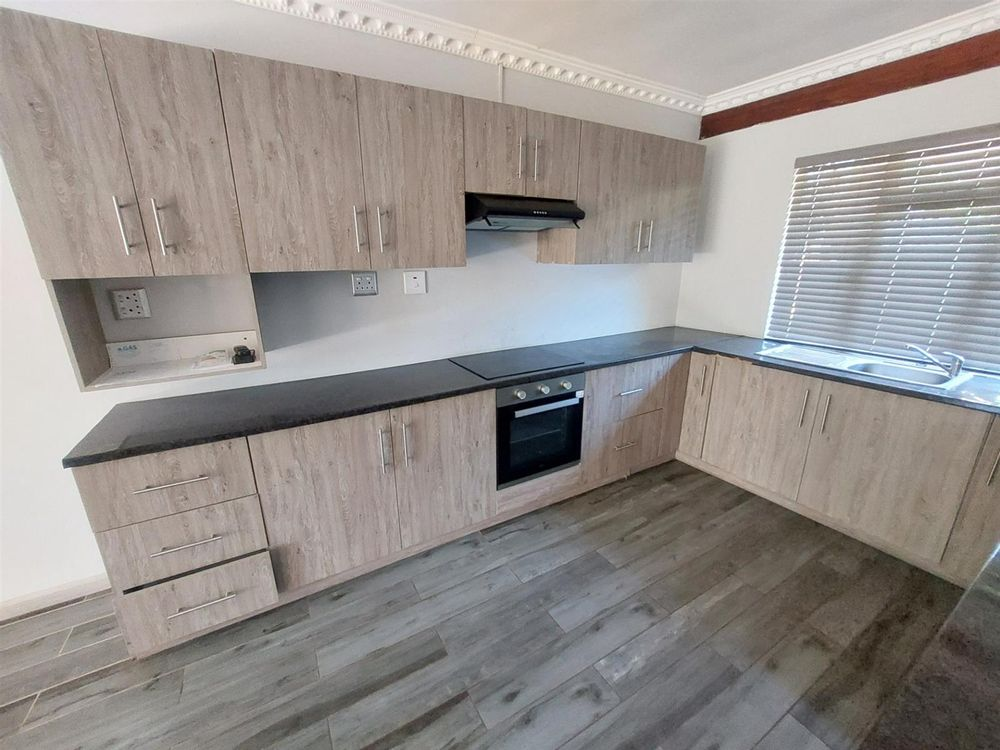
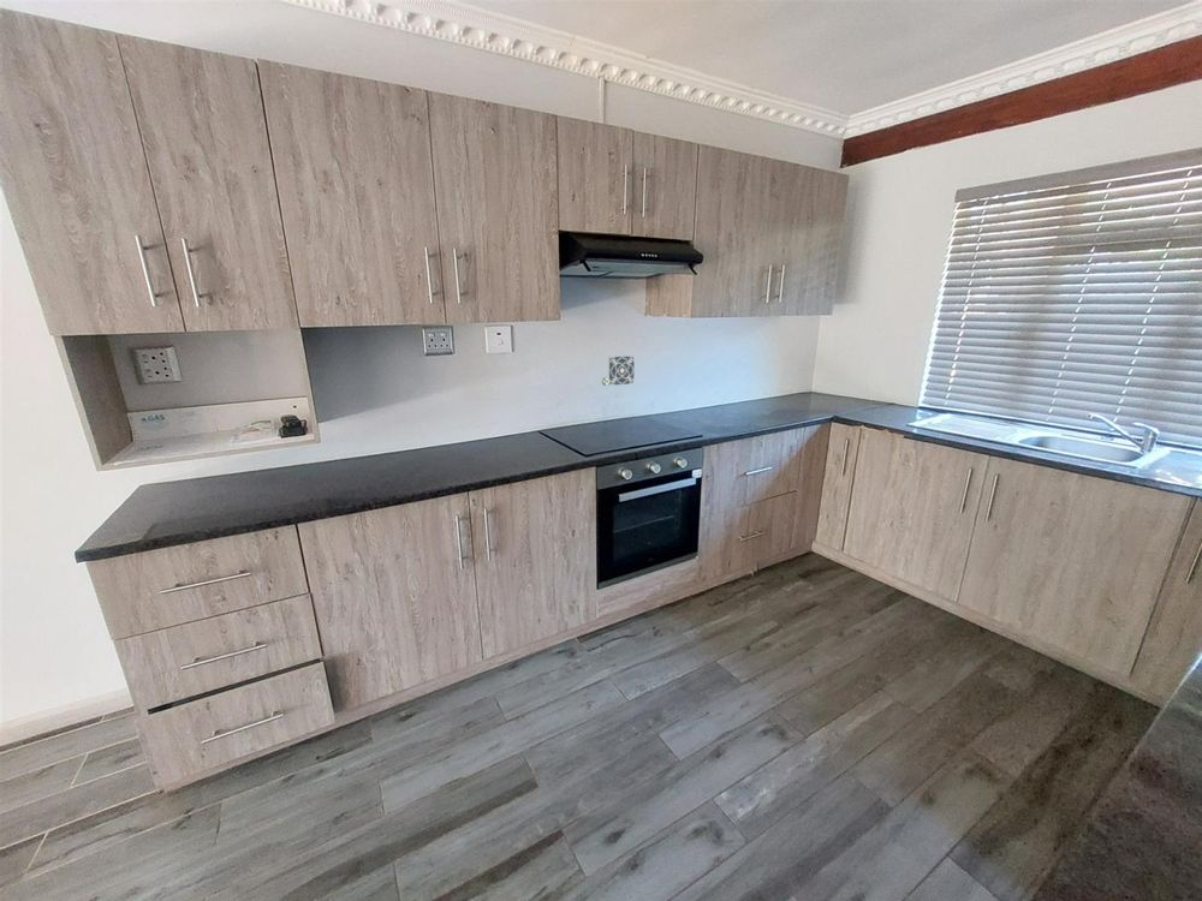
+ decorative tile (617, 370)
